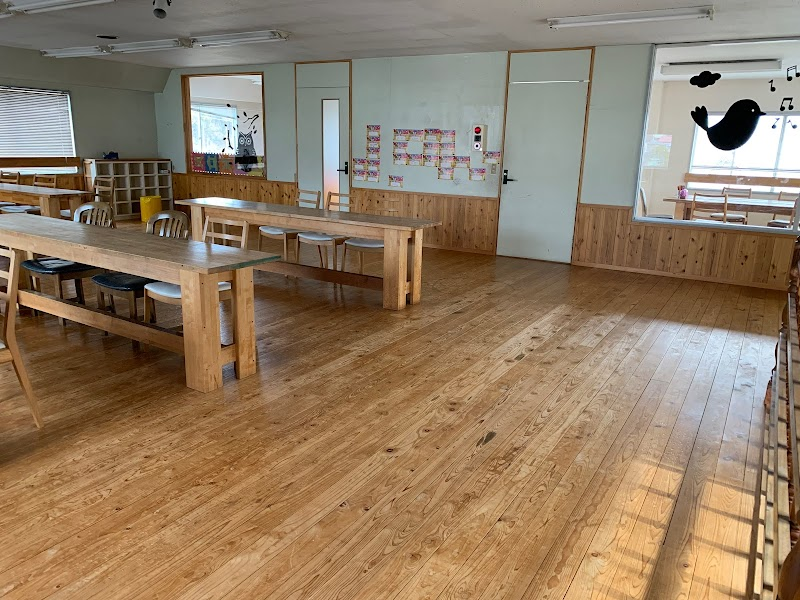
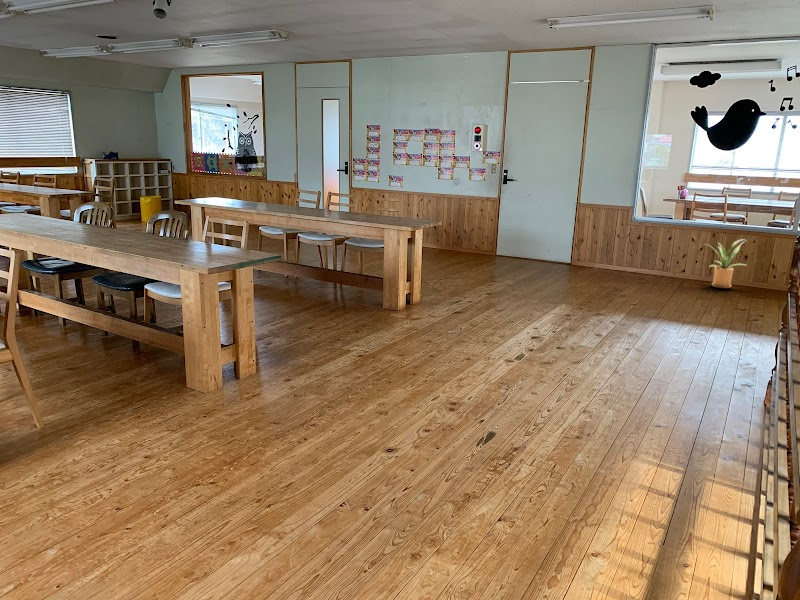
+ house plant (723, 262)
